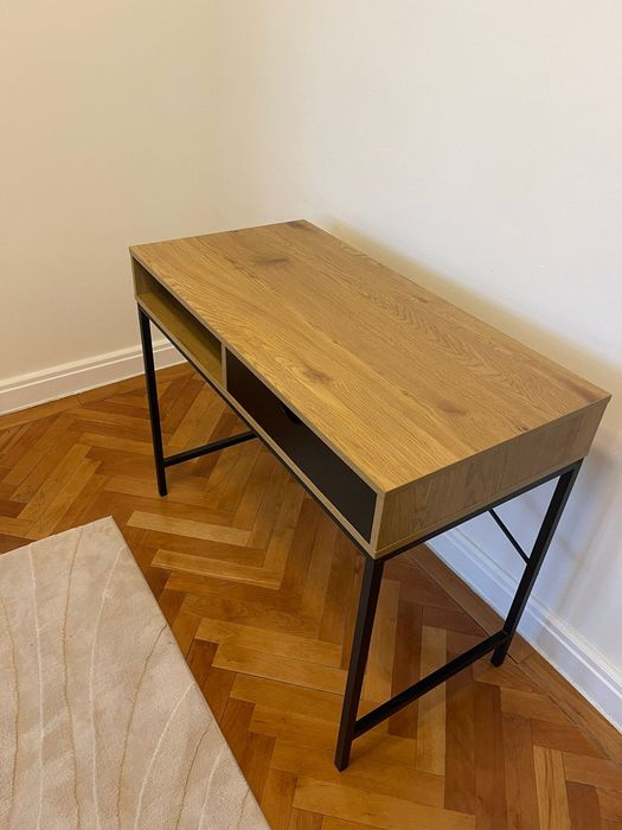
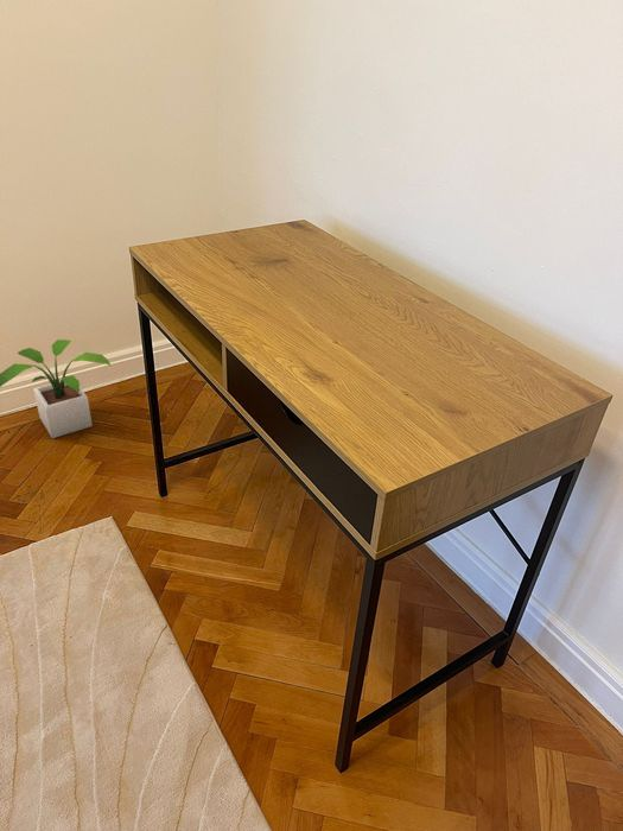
+ potted plant (52, 388)
